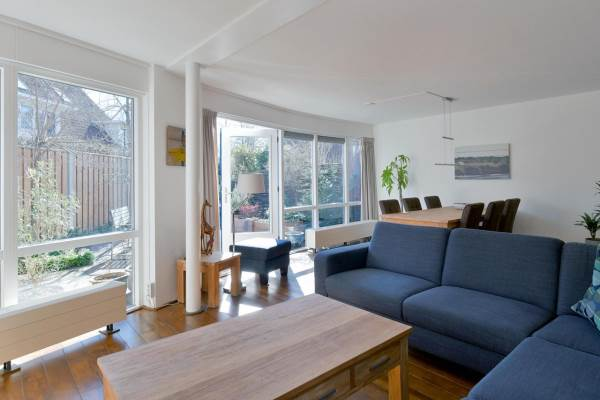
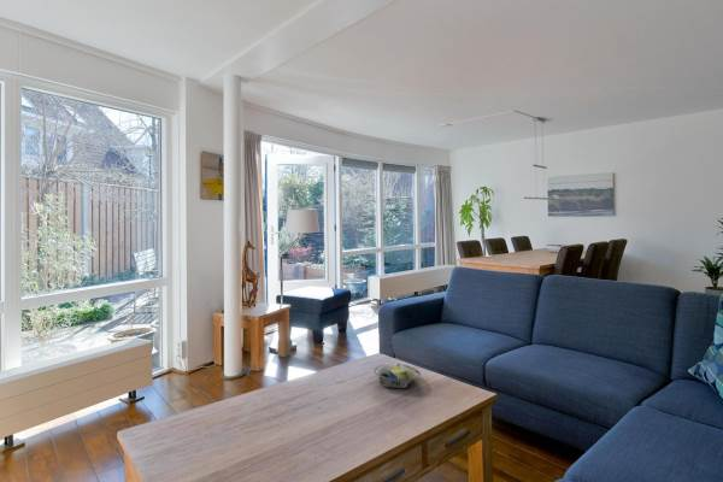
+ decorative bowl (399, 372)
